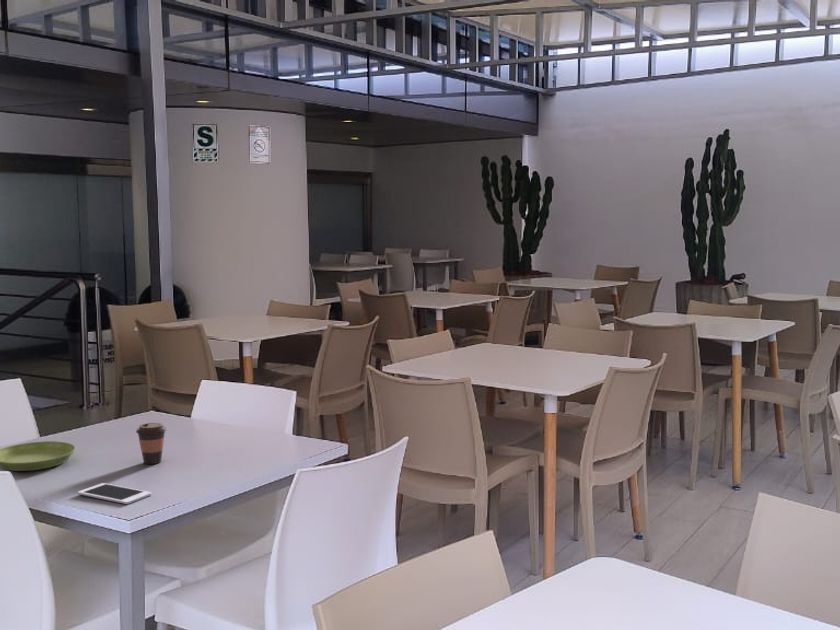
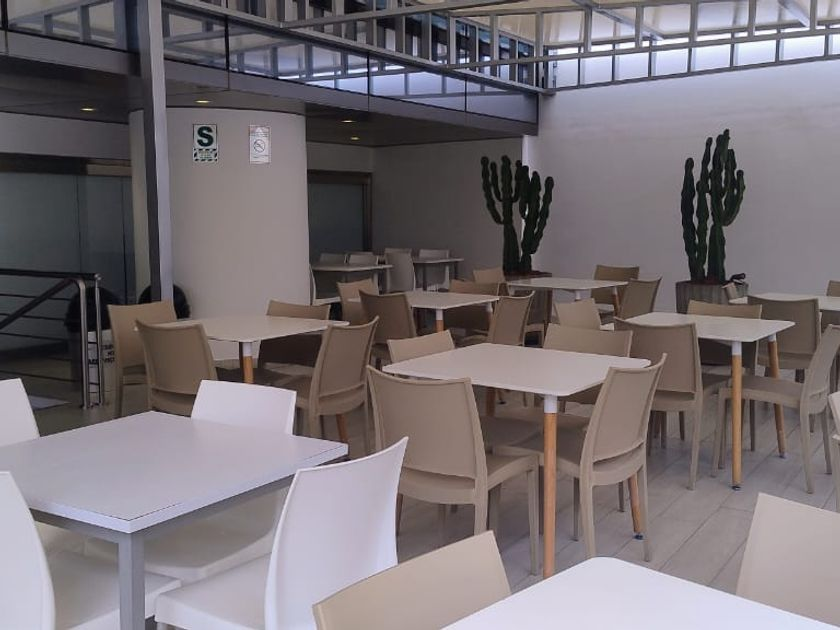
- coffee cup (151, 443)
- saucer (34, 456)
- cell phone (114, 493)
